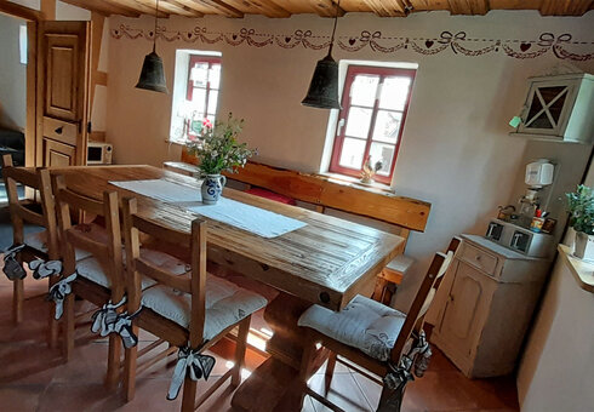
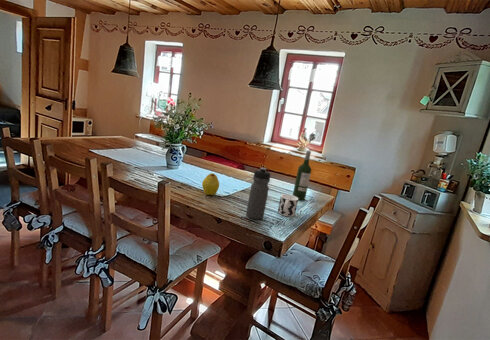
+ fruit (211, 183)
+ wine bottle (303, 174)
+ cup (287, 205)
+ water bottle (258, 192)
